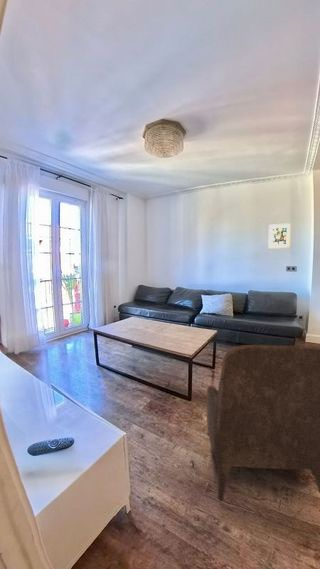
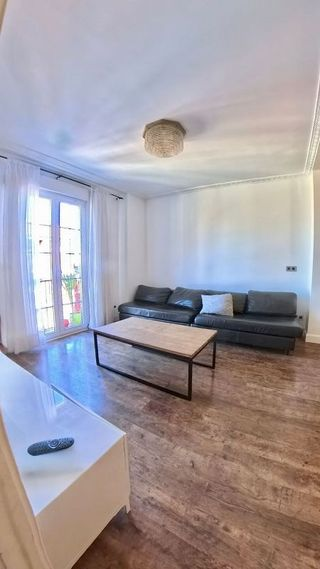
- armchair (258, 398)
- wall art (279, 236)
